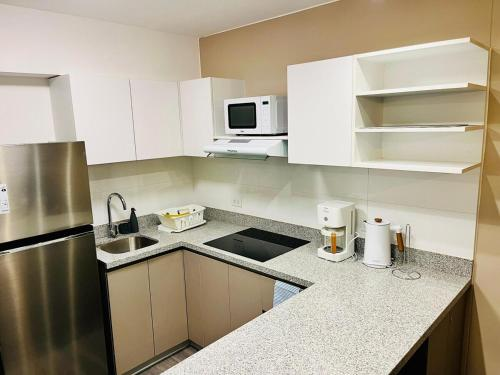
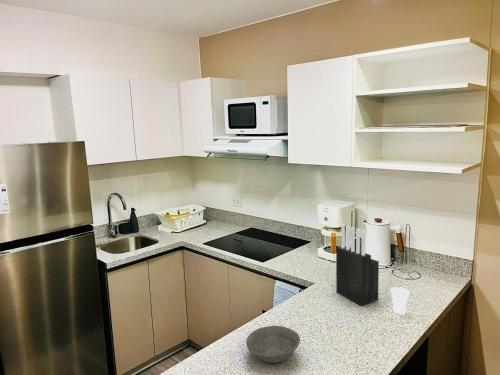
+ bowl (273, 347)
+ cup (399, 301)
+ knife block (358, 261)
